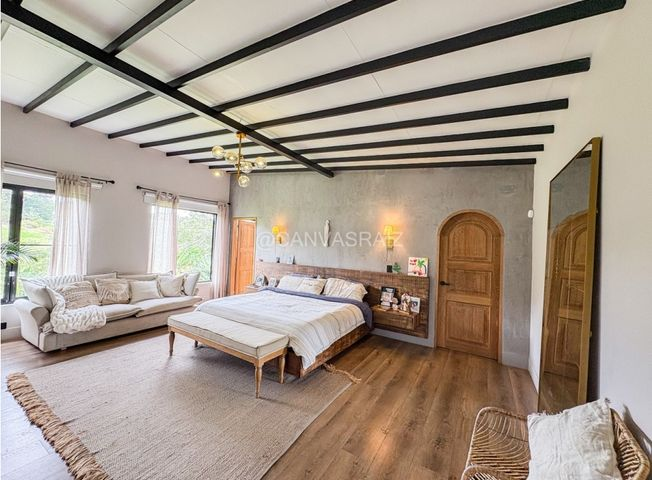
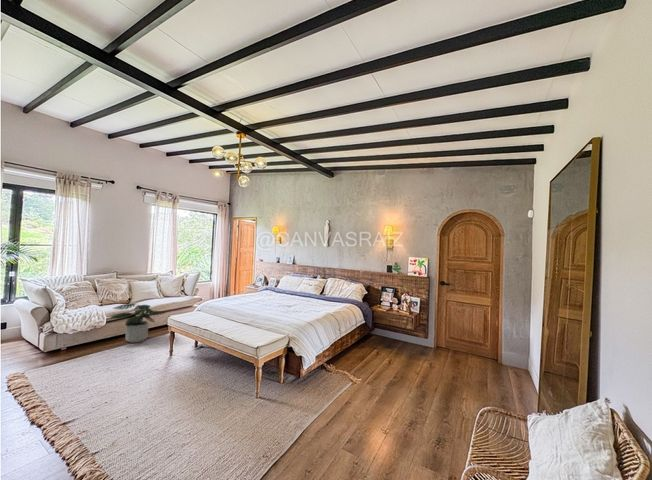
+ potted plant (139, 322)
